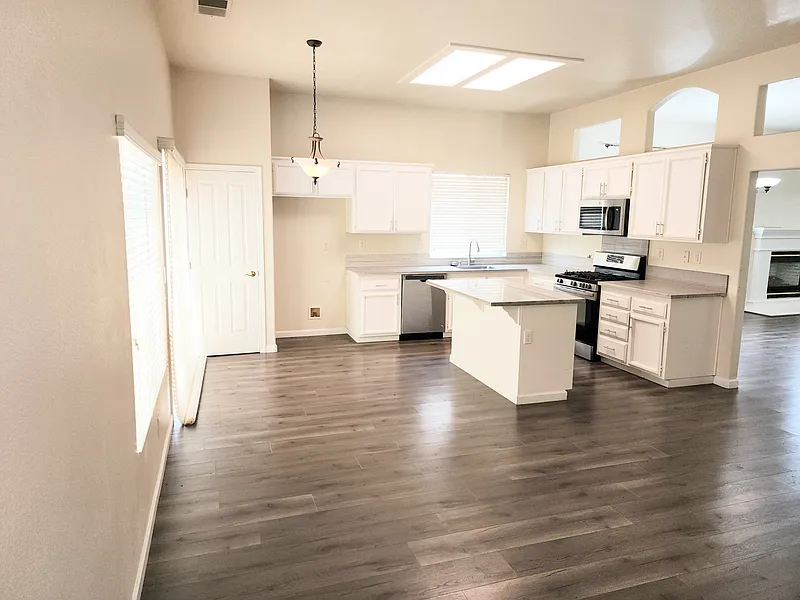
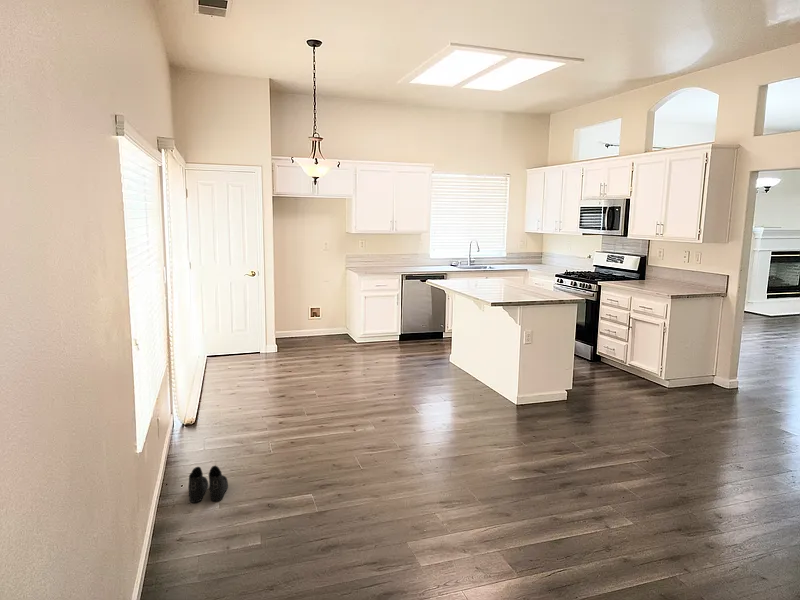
+ boots (206, 478)
